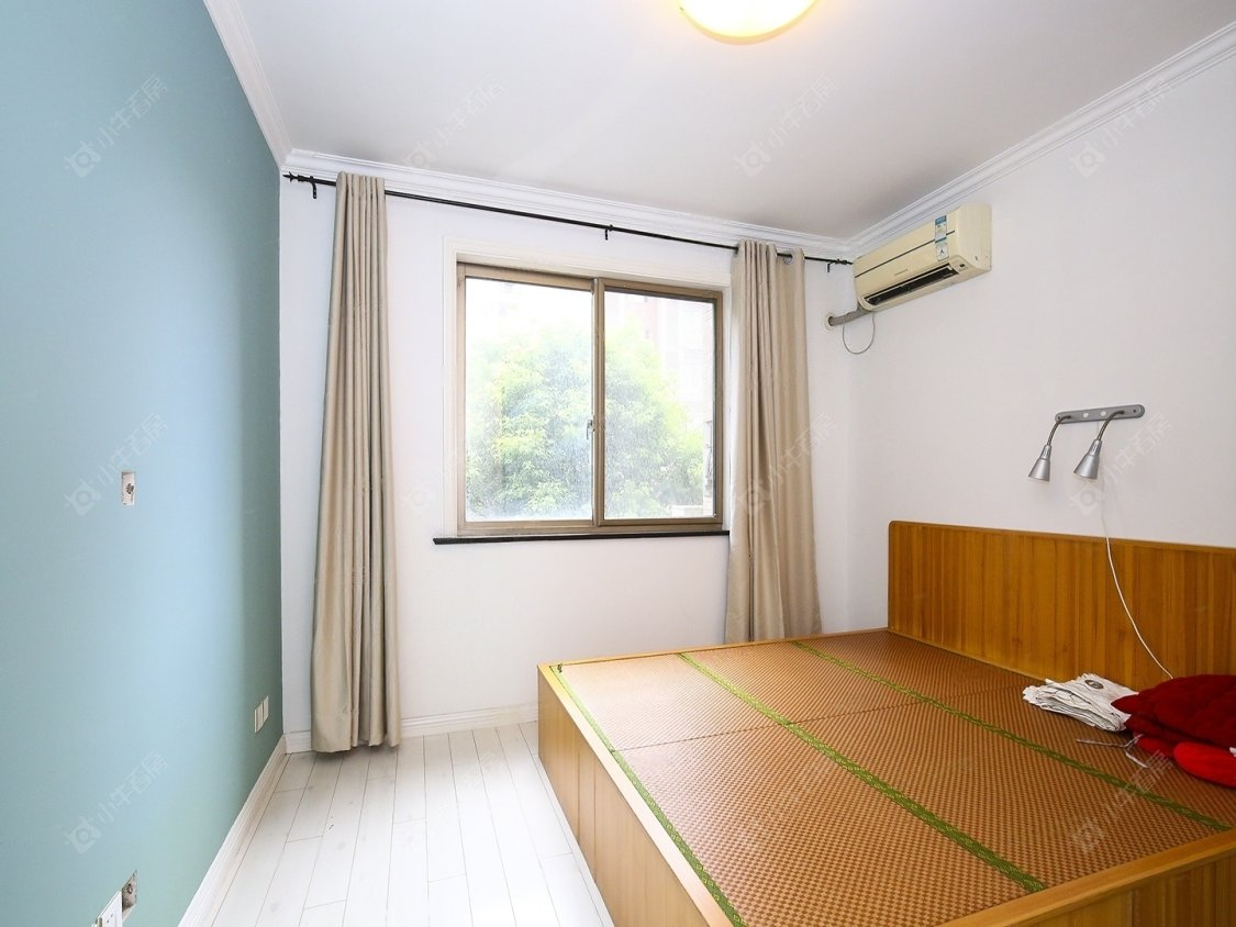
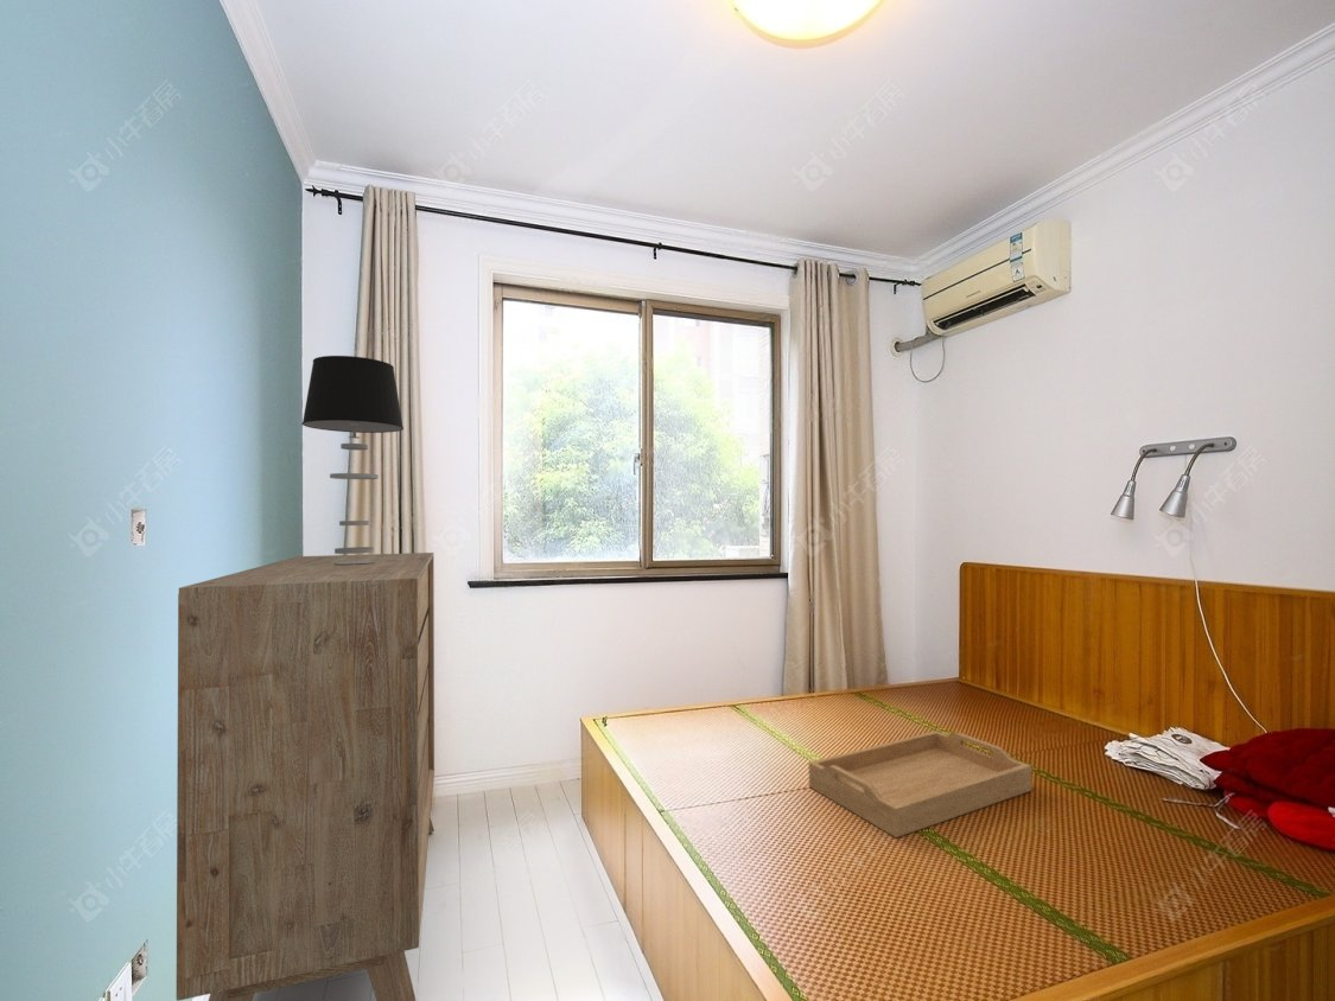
+ table lamp (354, 473)
+ serving tray (918, 772)
+ dresser (344, 741)
